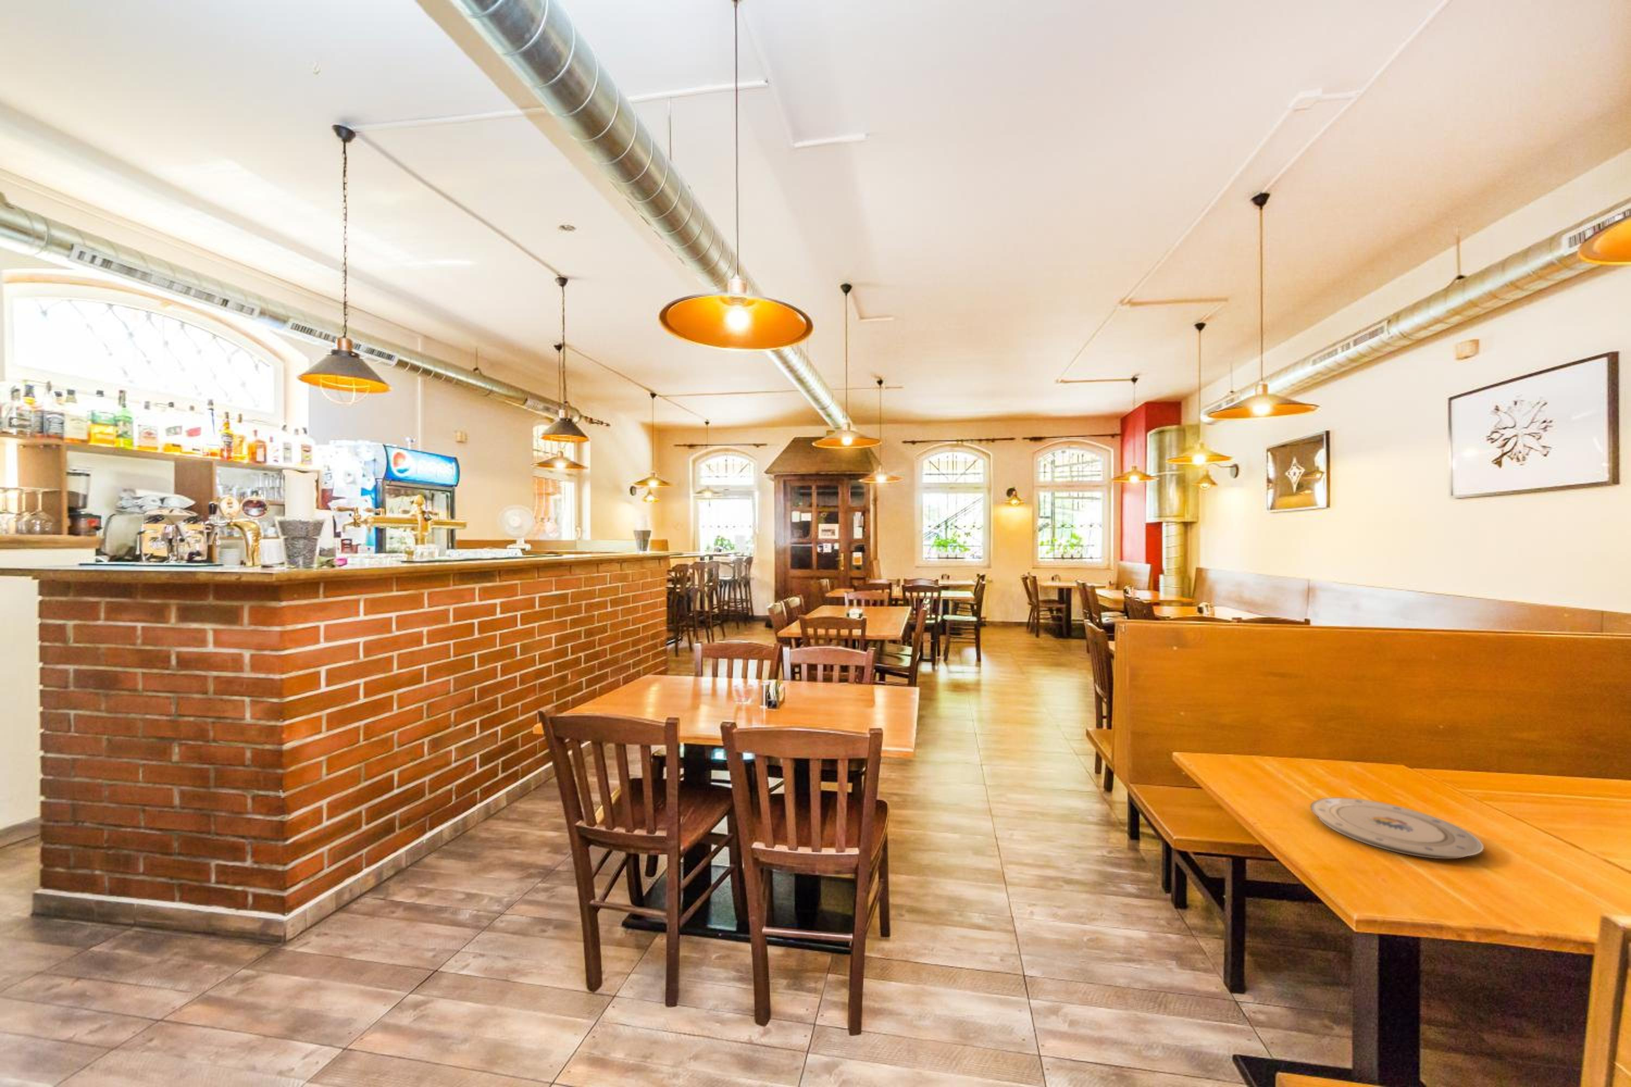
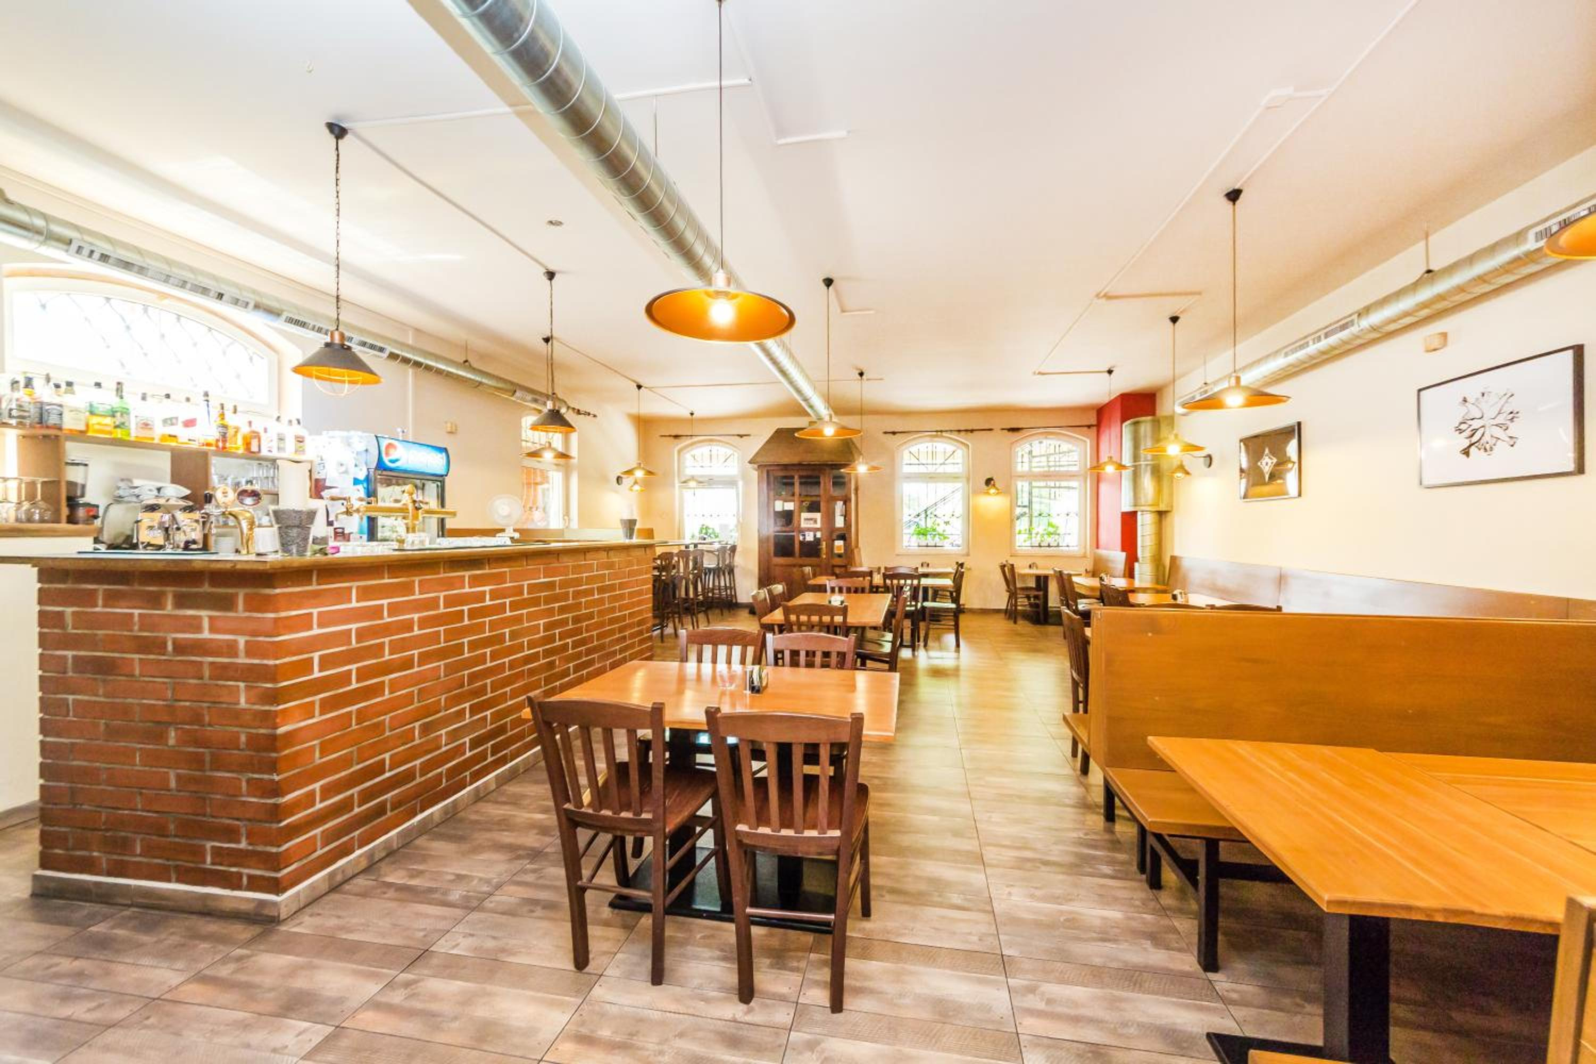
- plate (1391, 827)
